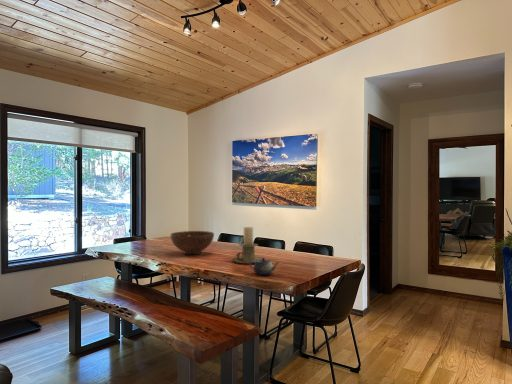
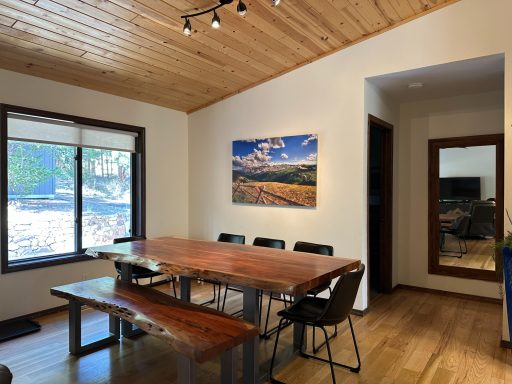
- fruit bowl (192, 243)
- candle holder (248, 244)
- teapot (264, 265)
